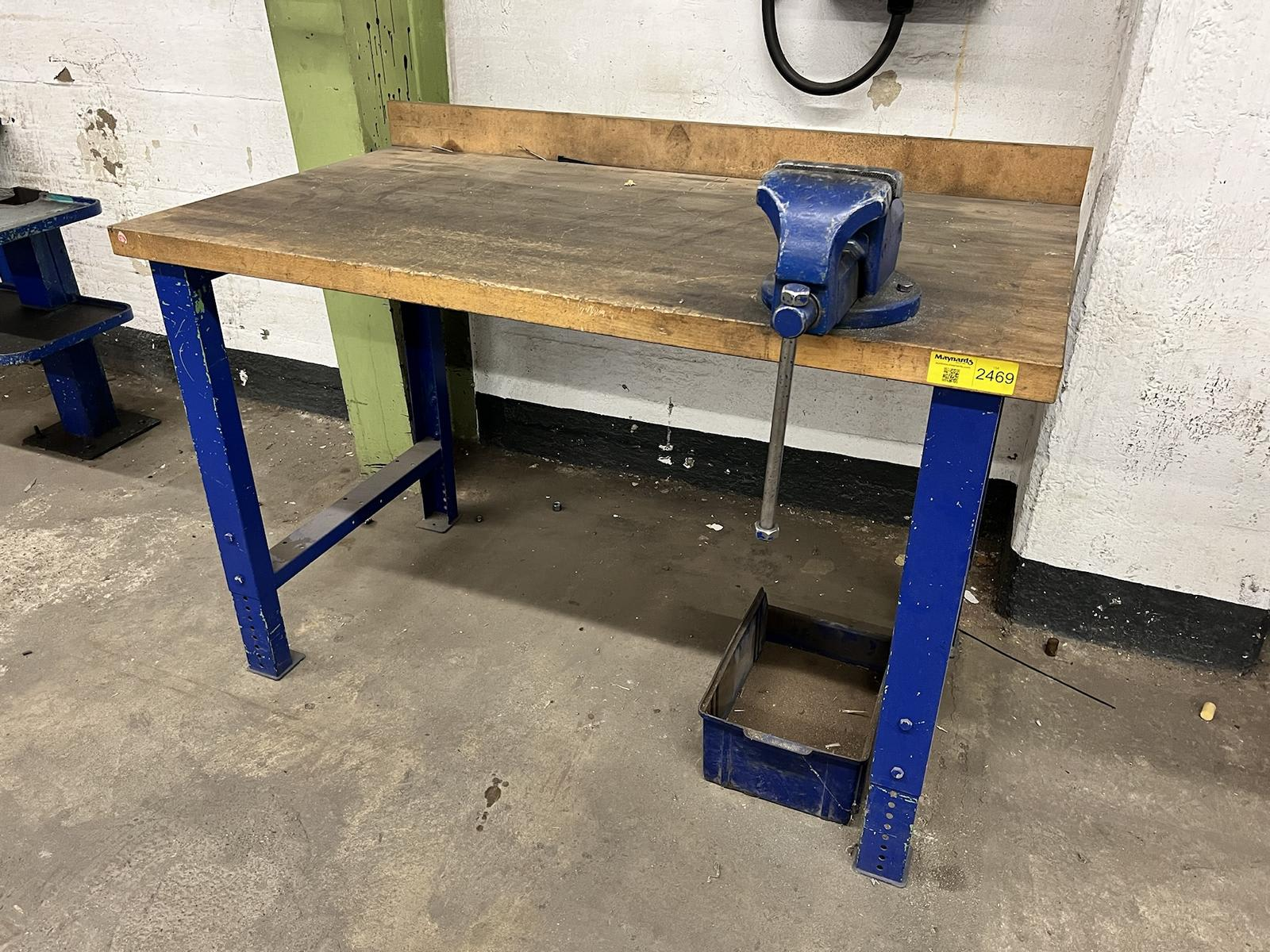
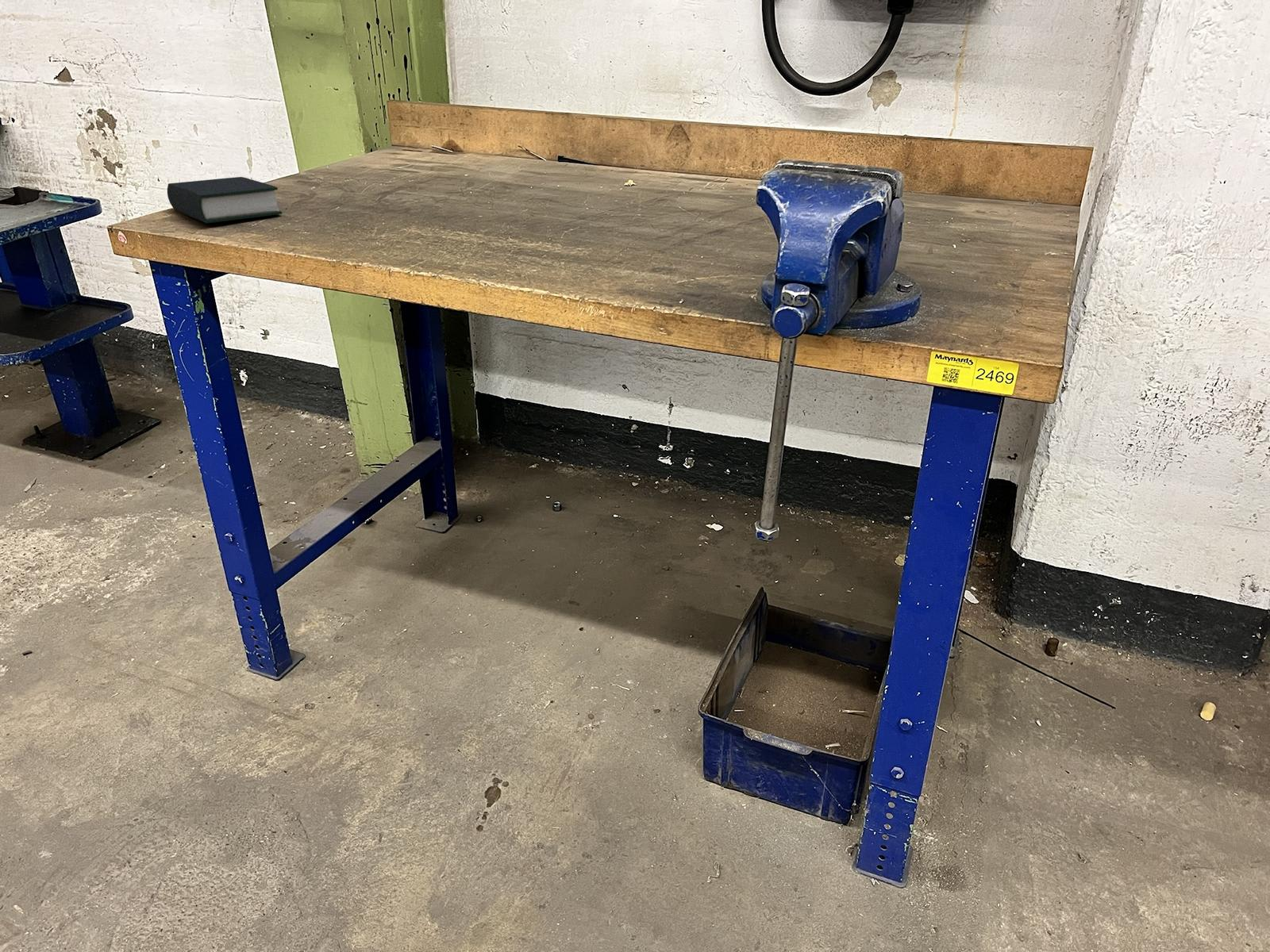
+ book (223, 198)
